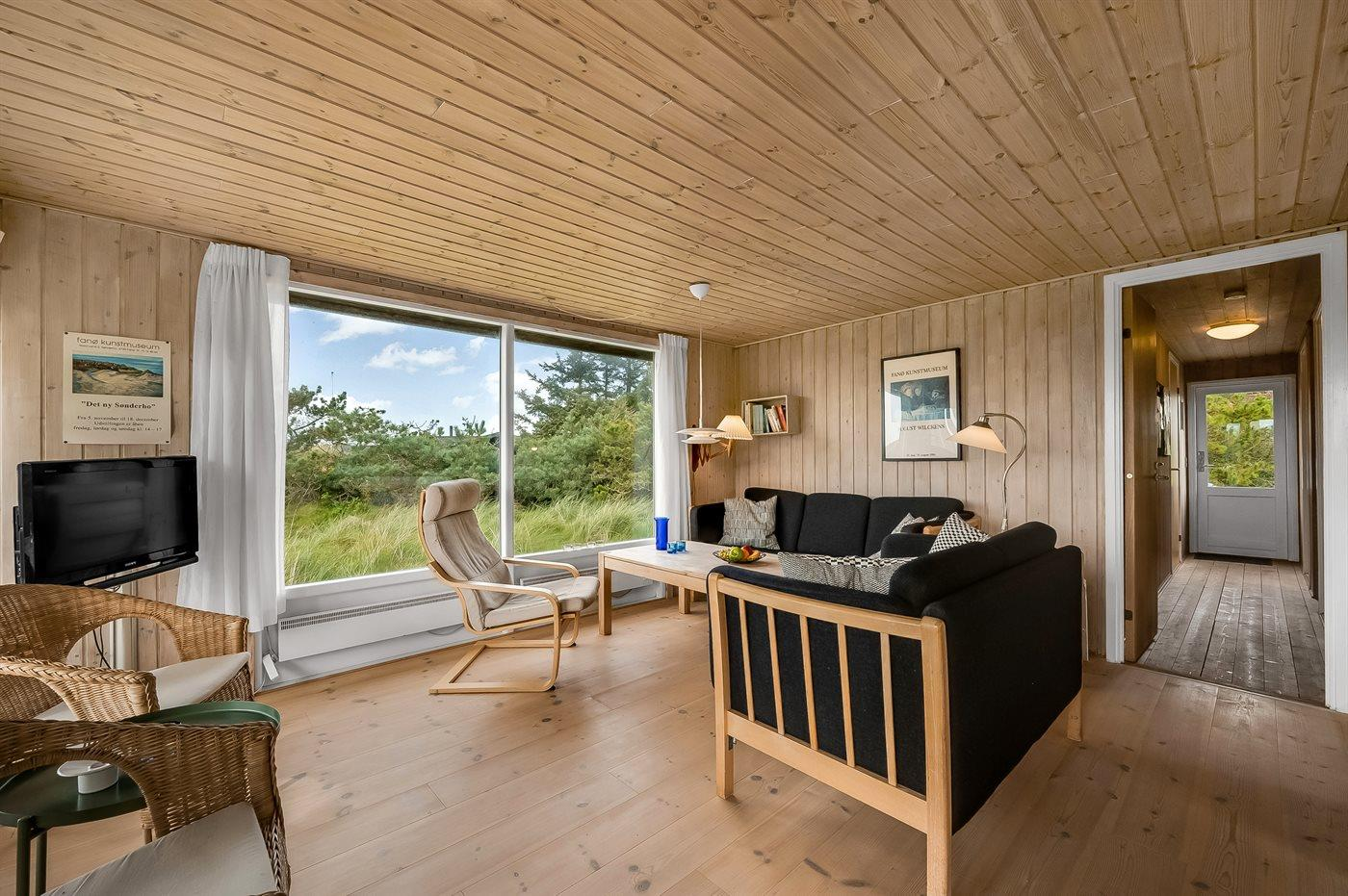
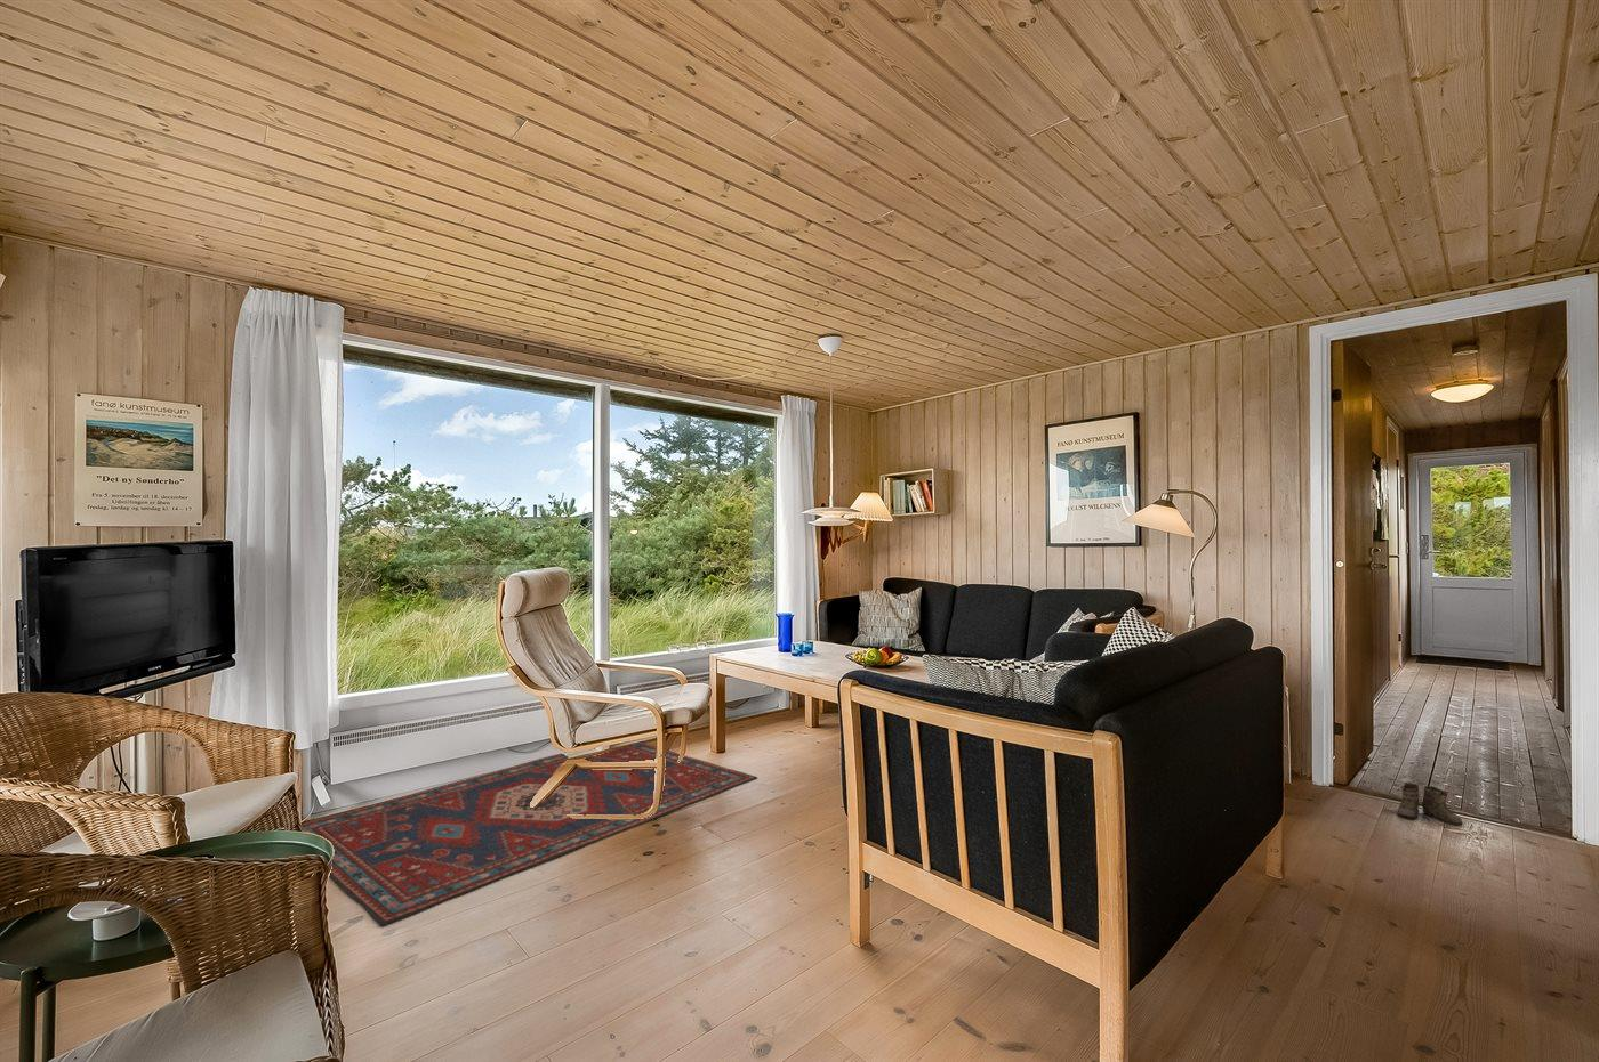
+ boots (1423, 802)
+ rug (541, 801)
